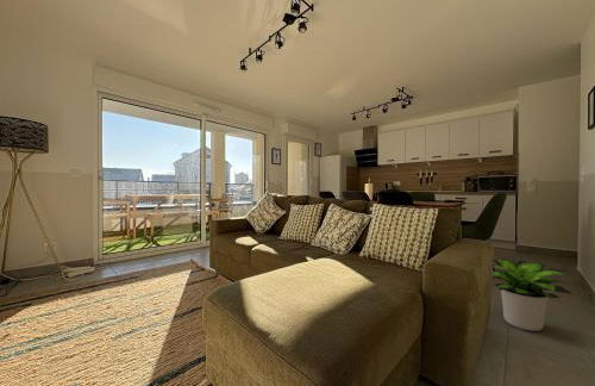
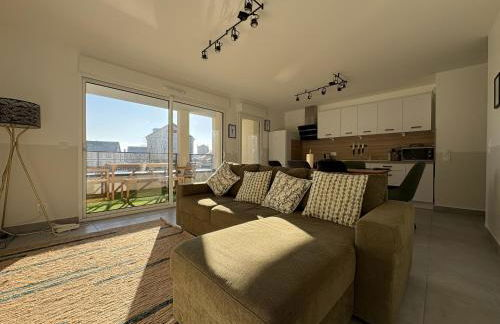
- potted plant (528, 297)
